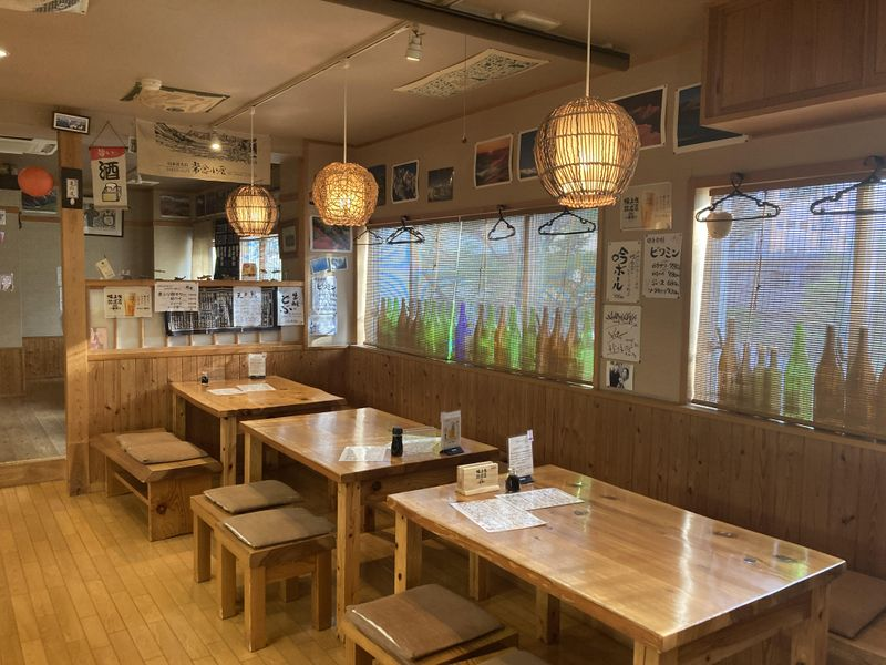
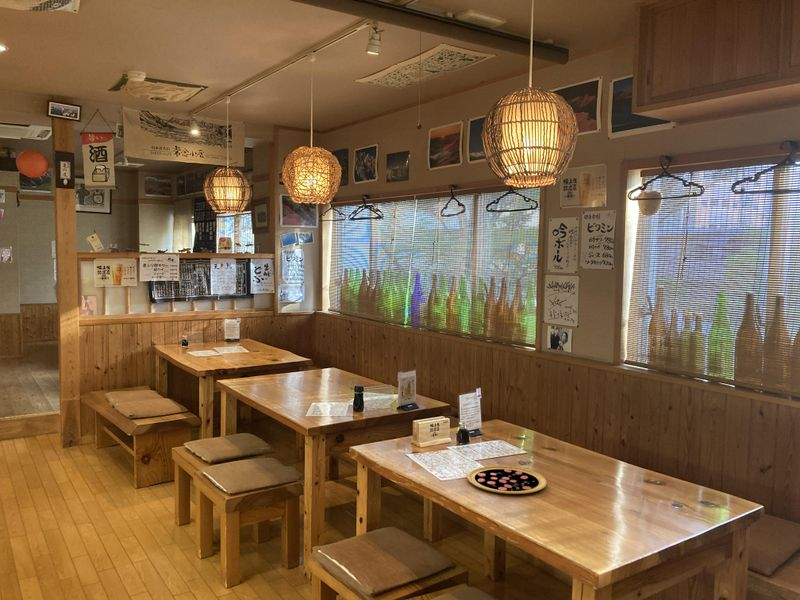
+ pizza (506, 479)
